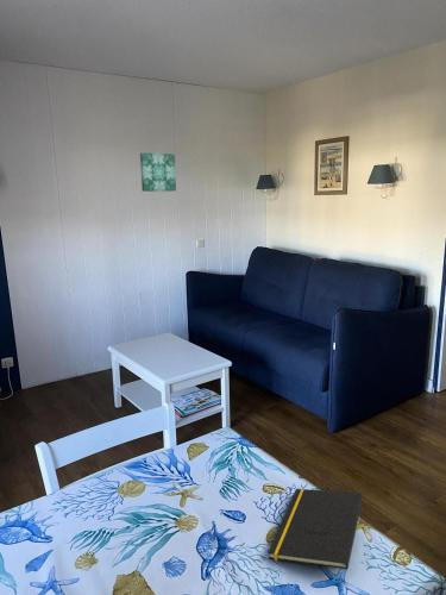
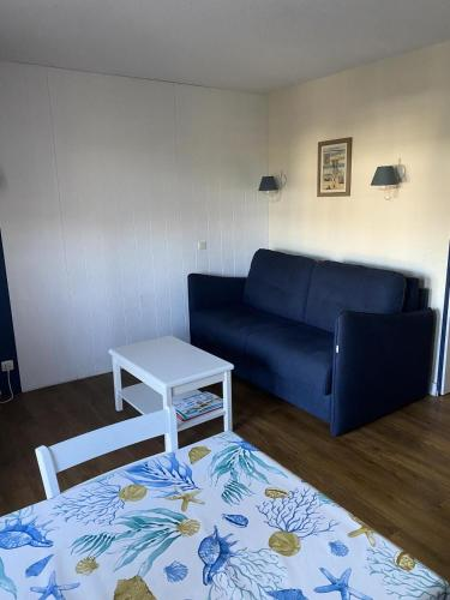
- wall art (158, 173)
- notepad (318, 524)
